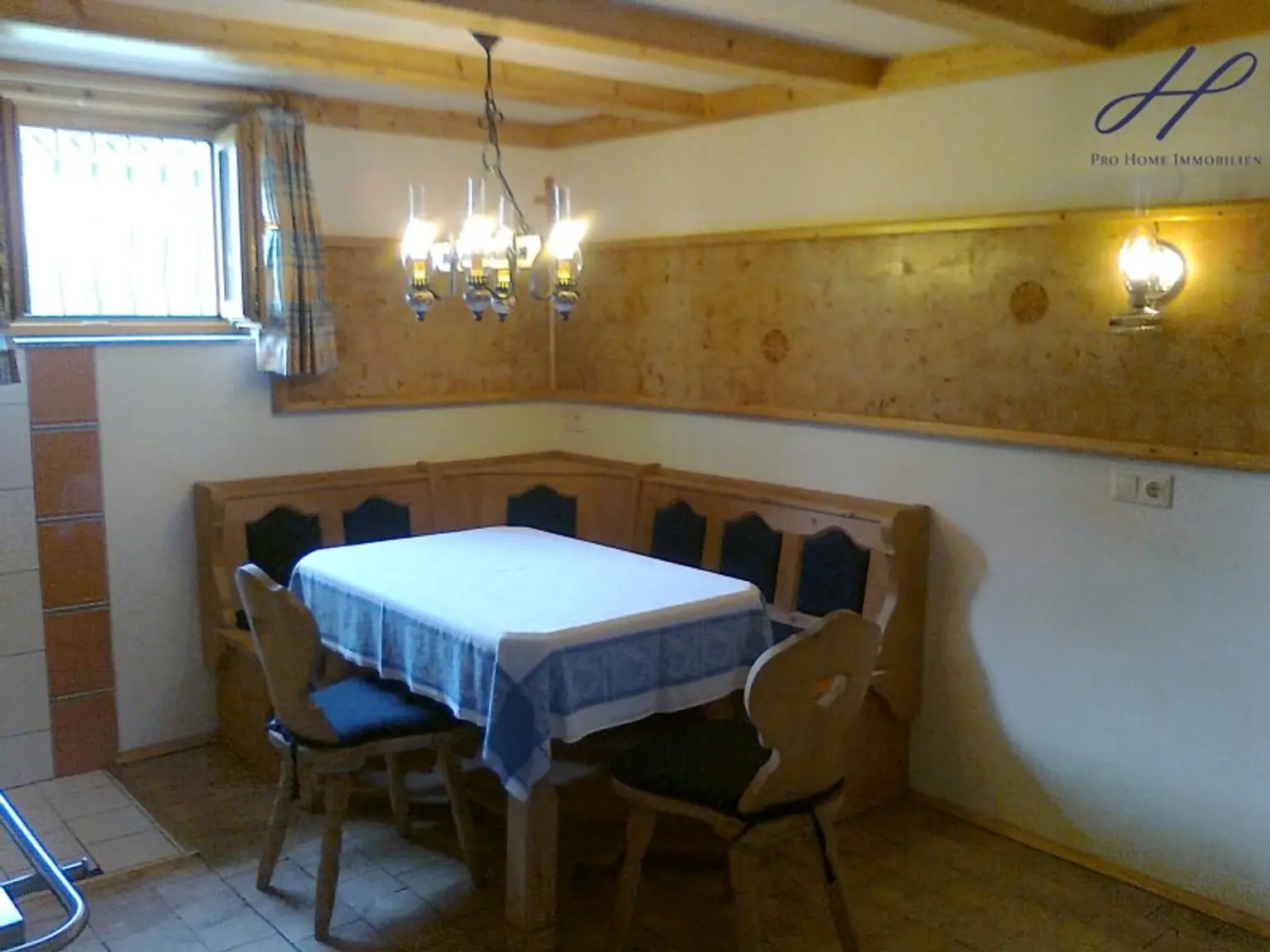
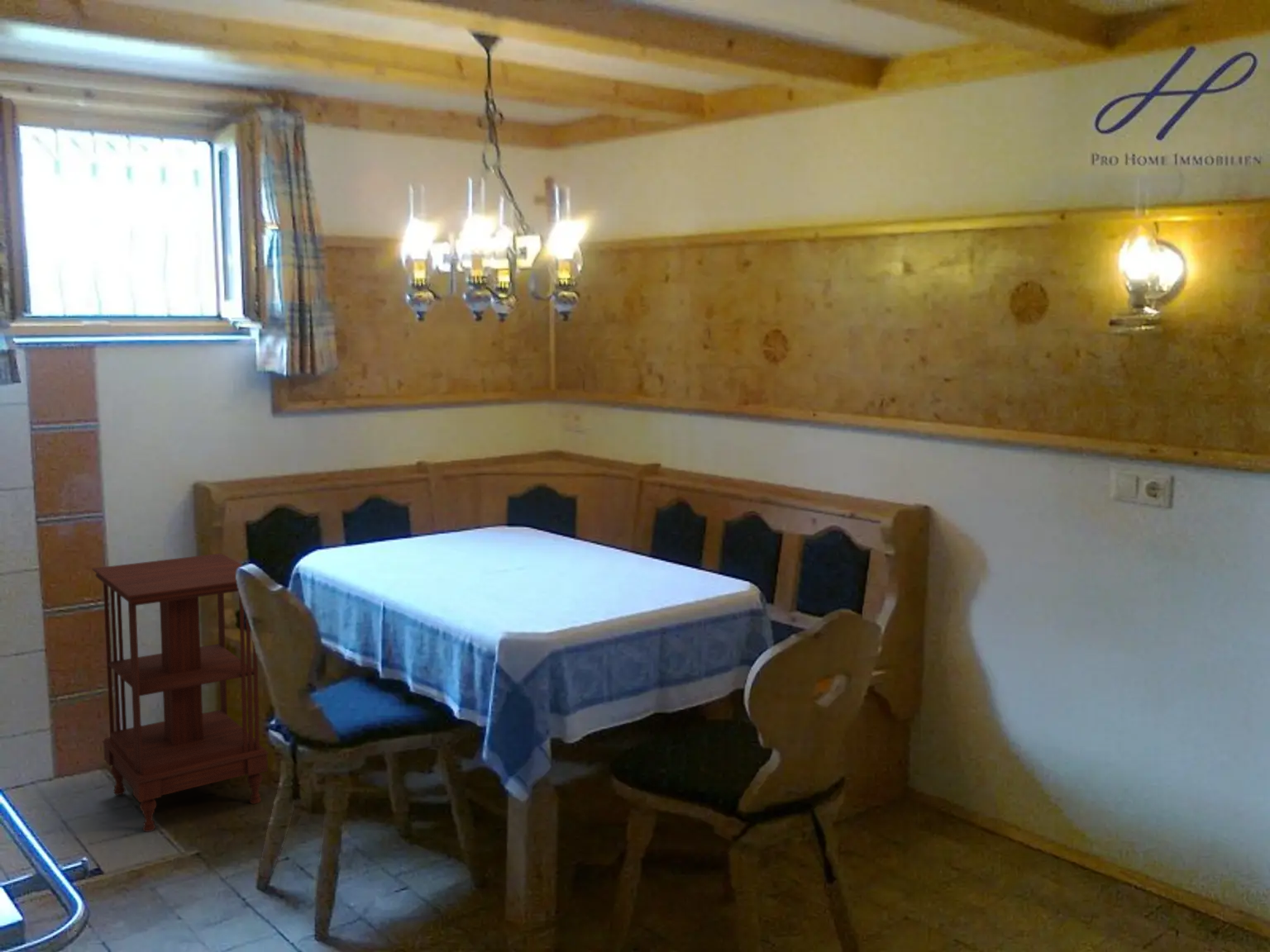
+ side table (182, 687)
